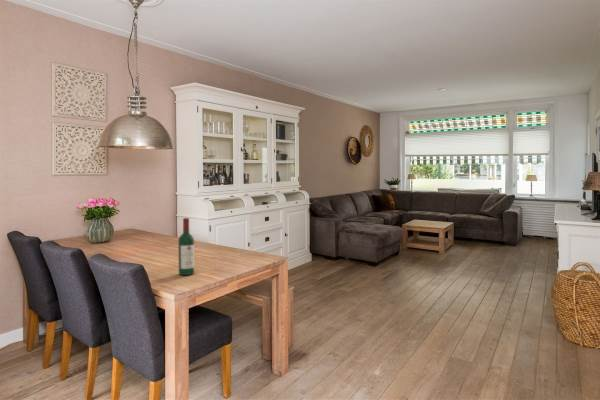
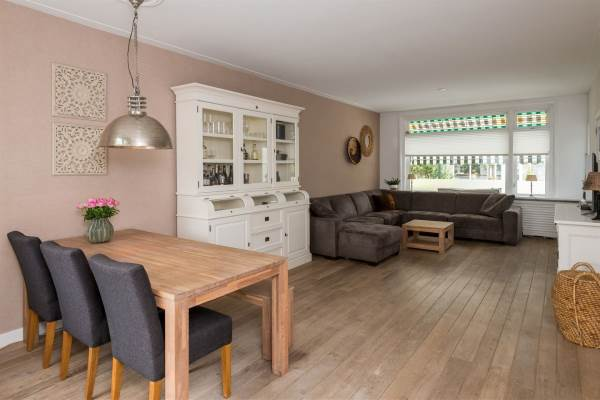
- wine bottle (186, 246)
